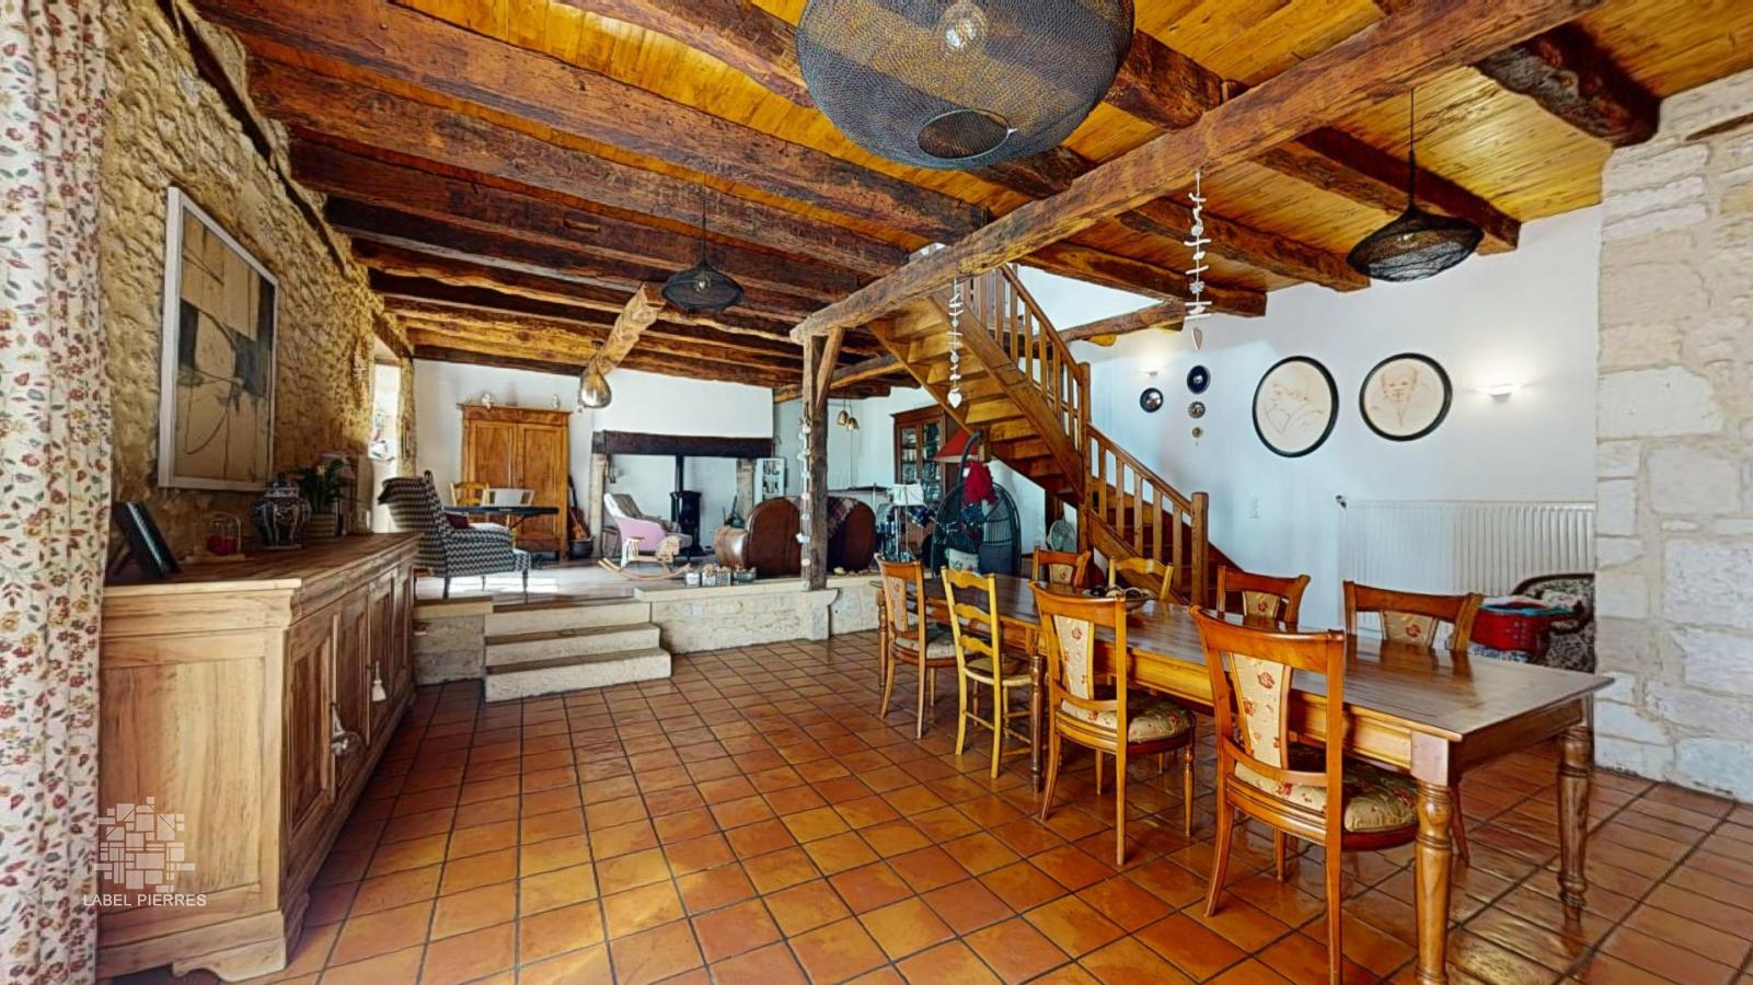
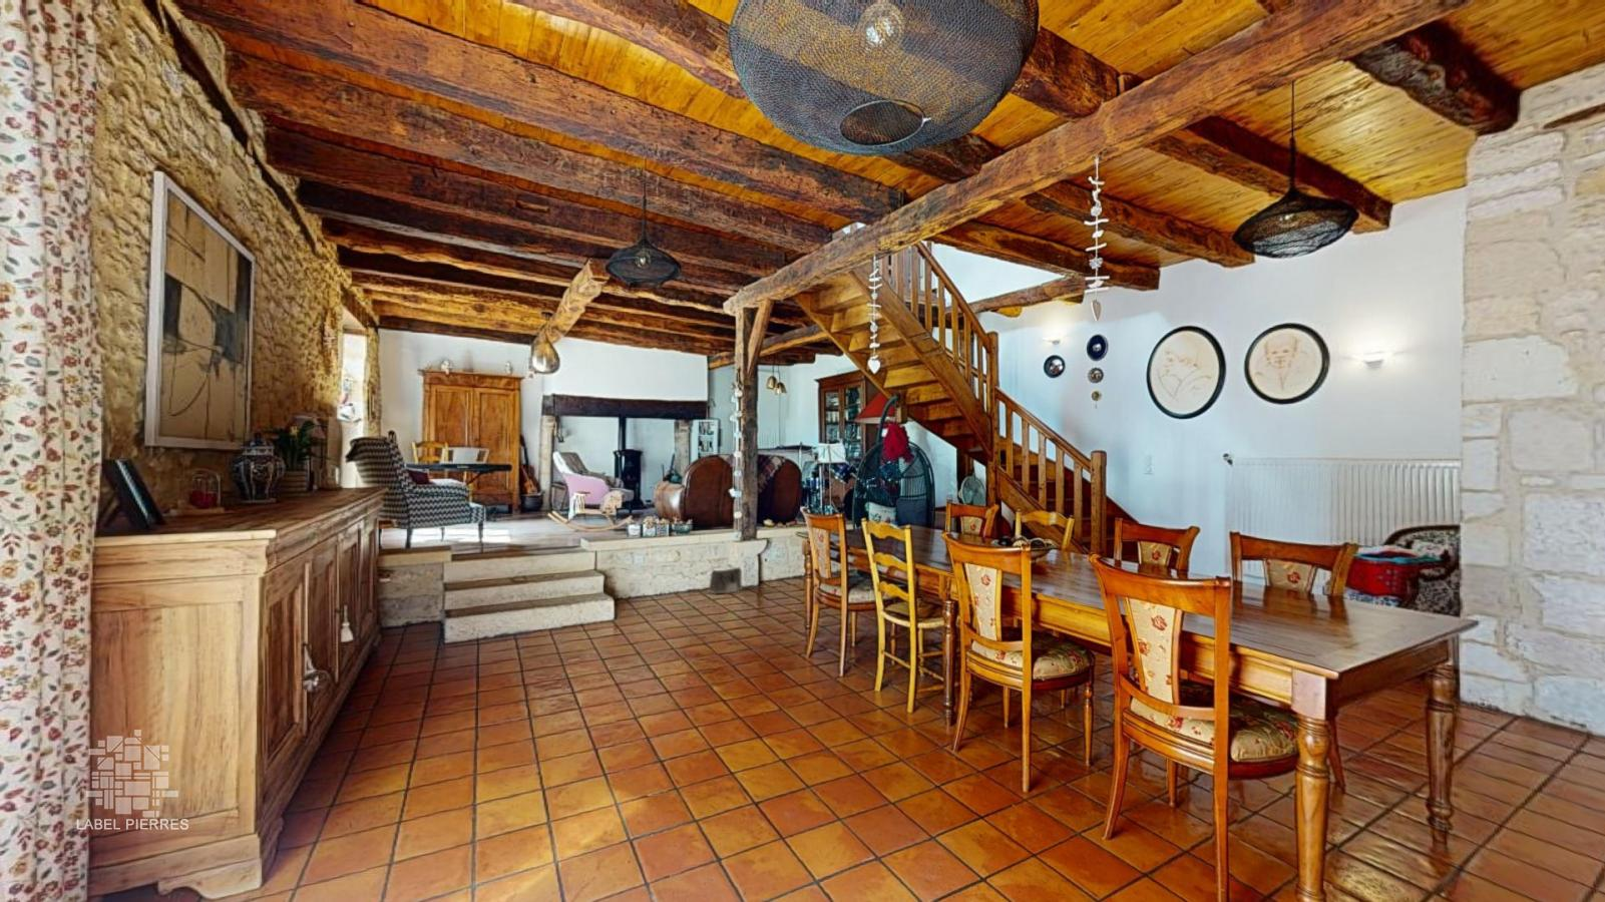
+ saddlebag (725, 579)
